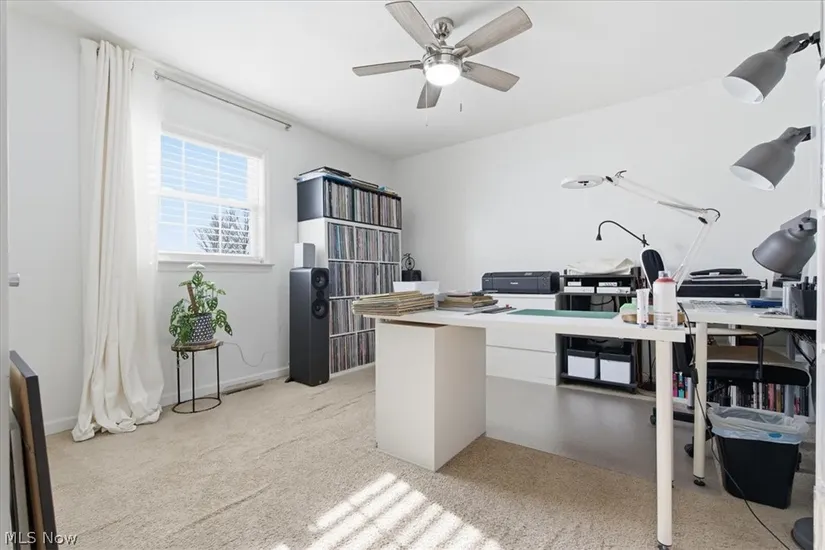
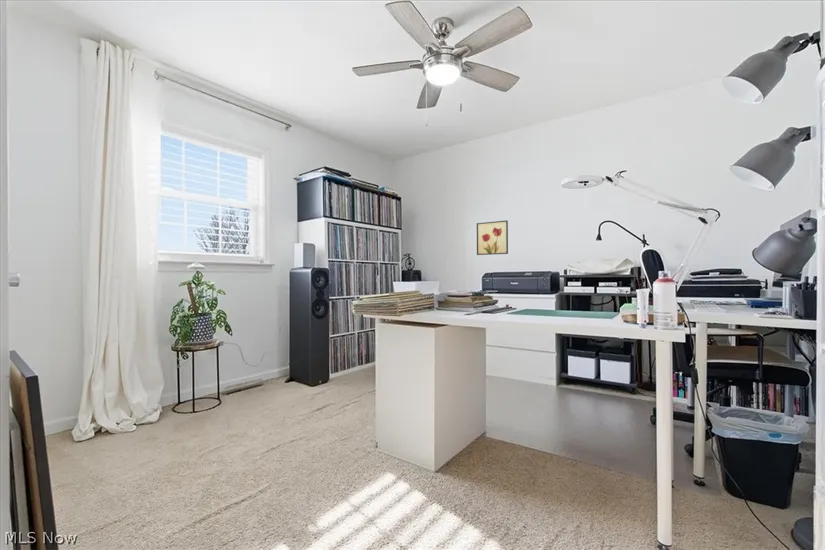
+ wall art (492, 238)
